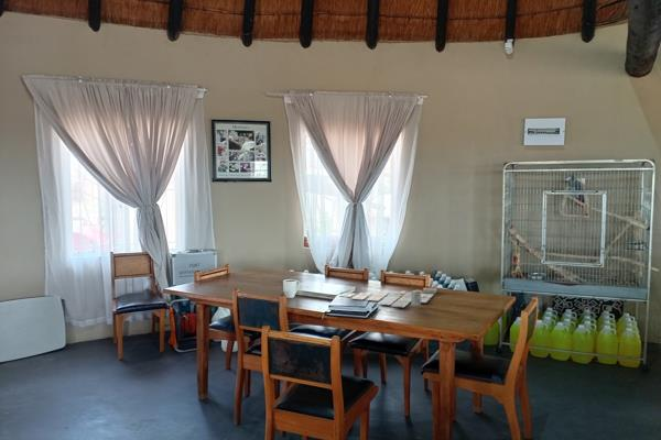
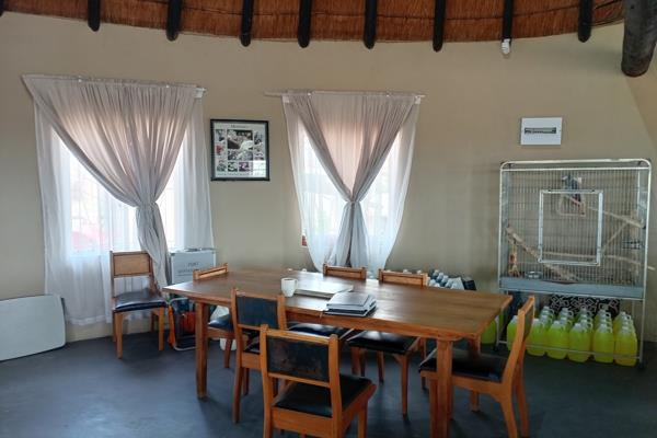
- board game (386, 293)
